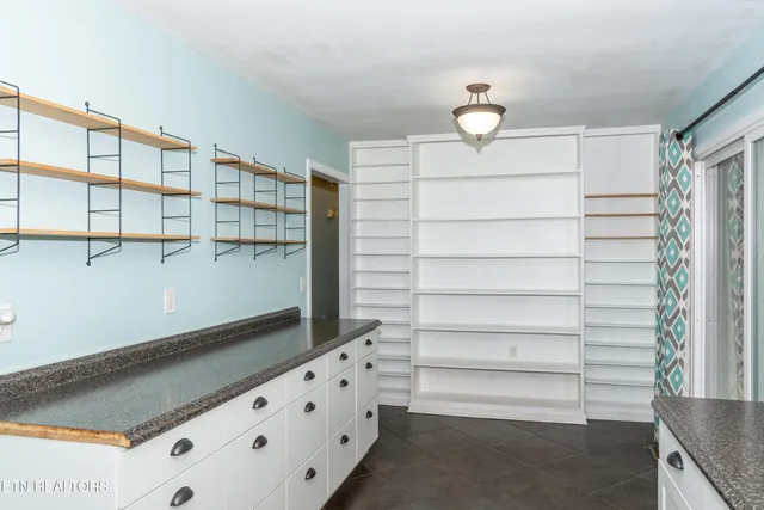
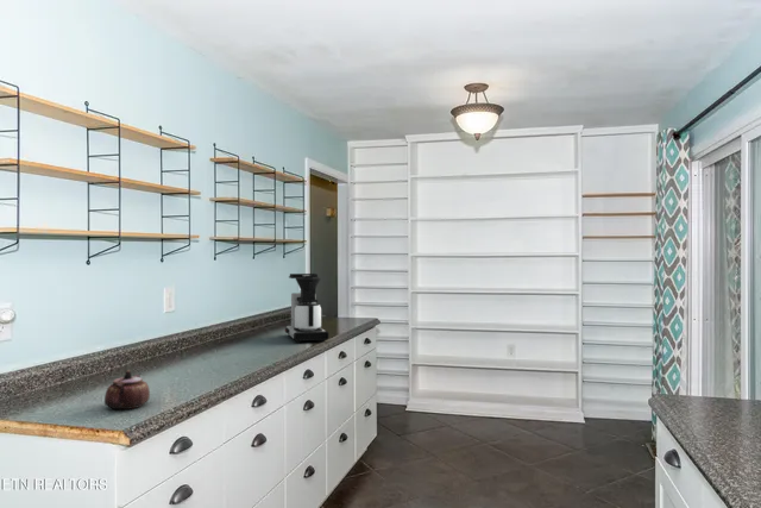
+ coffee maker (306, 306)
+ teapot (126, 388)
